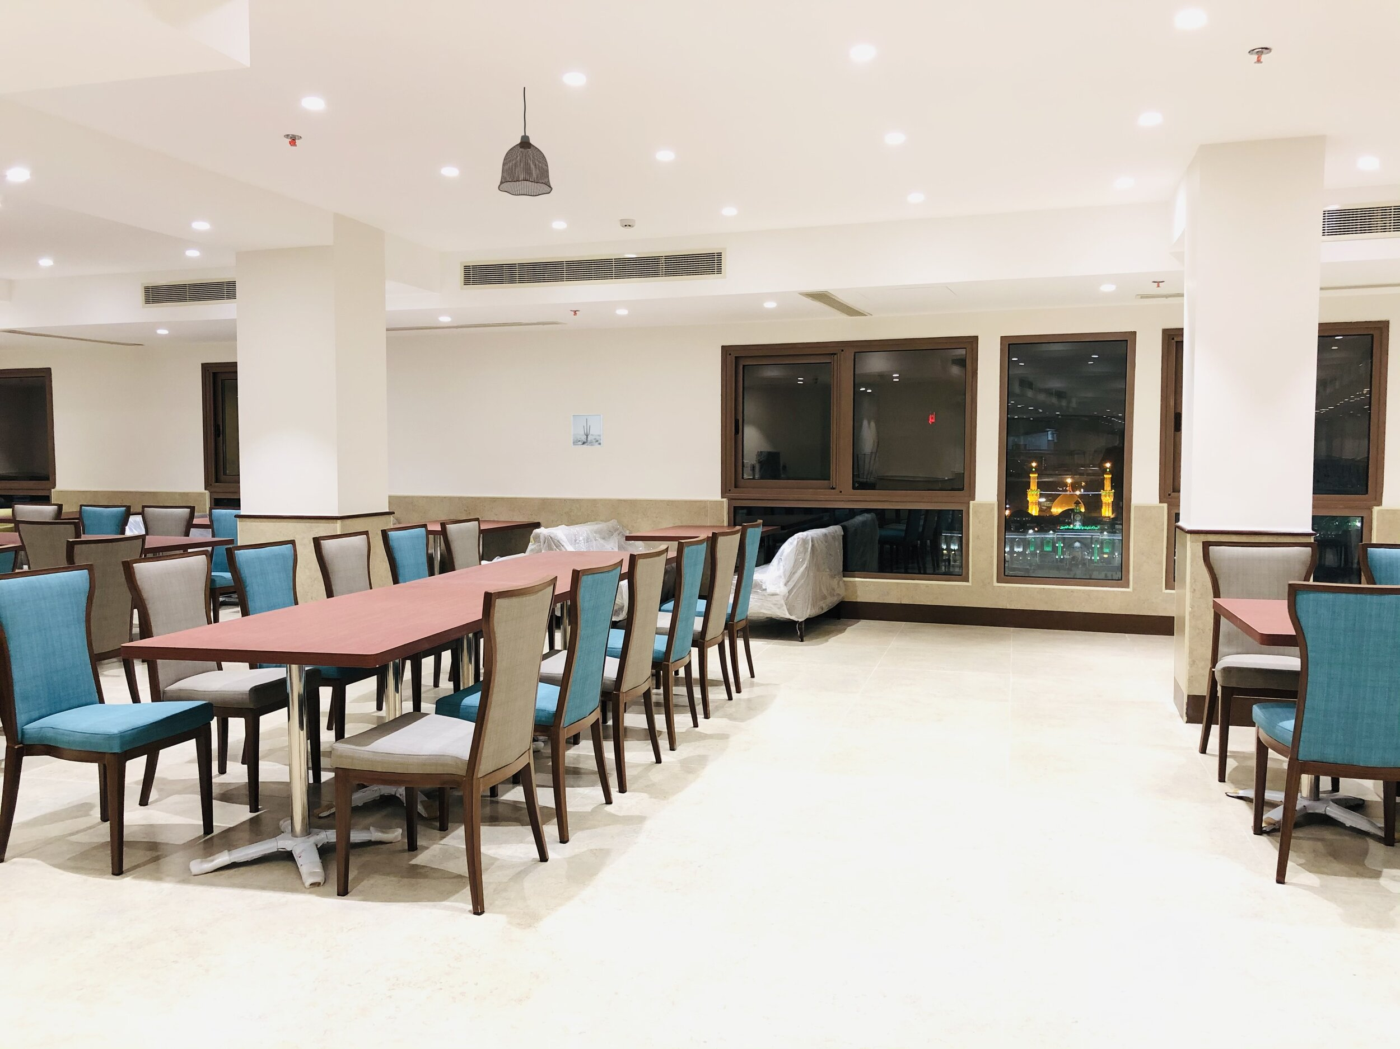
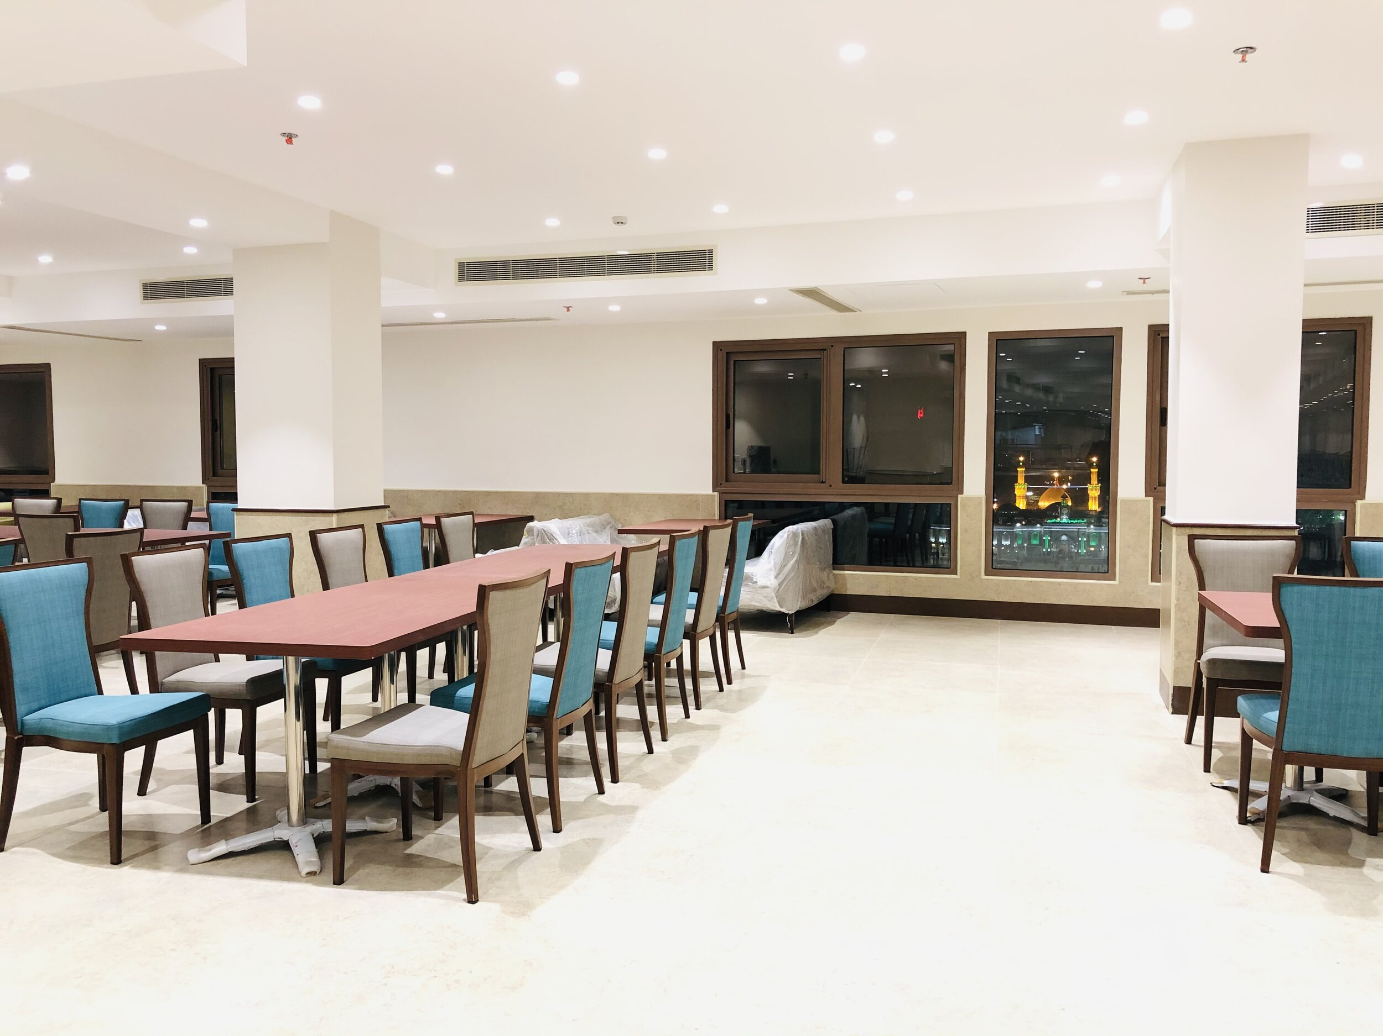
- wall art (588, 430)
- pendant lamp (525, 138)
